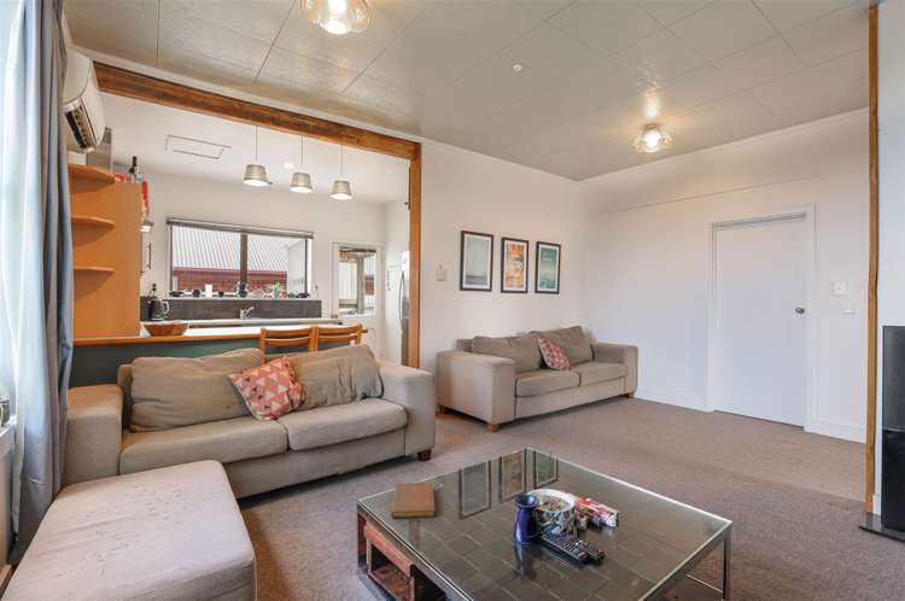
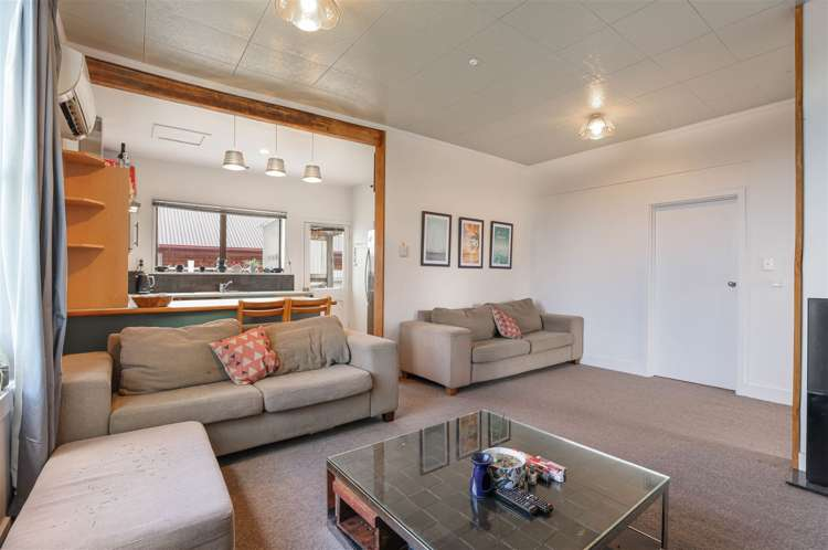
- notebook (413, 498)
